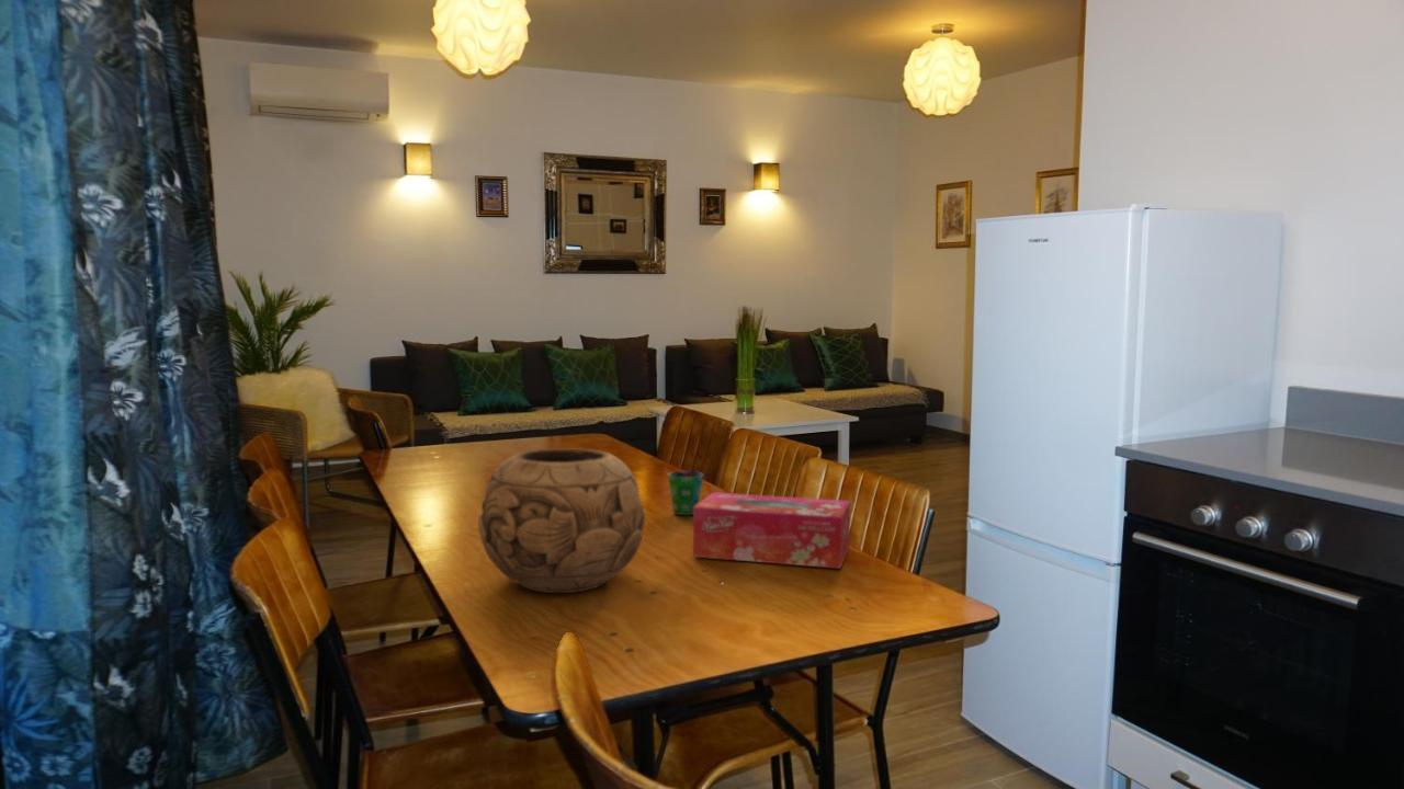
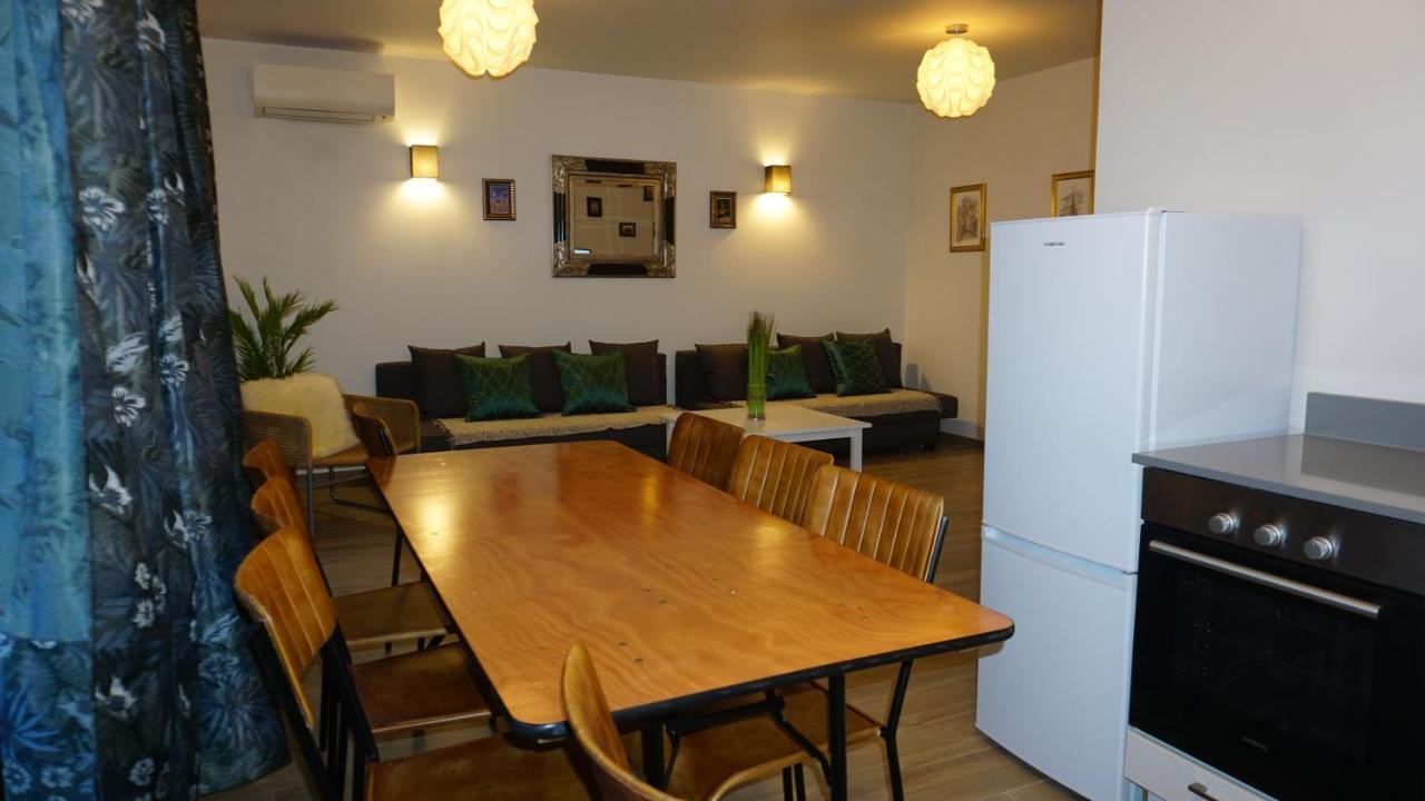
- decorative bowl (563, 518)
- cup (683, 492)
- tissue box (772, 528)
